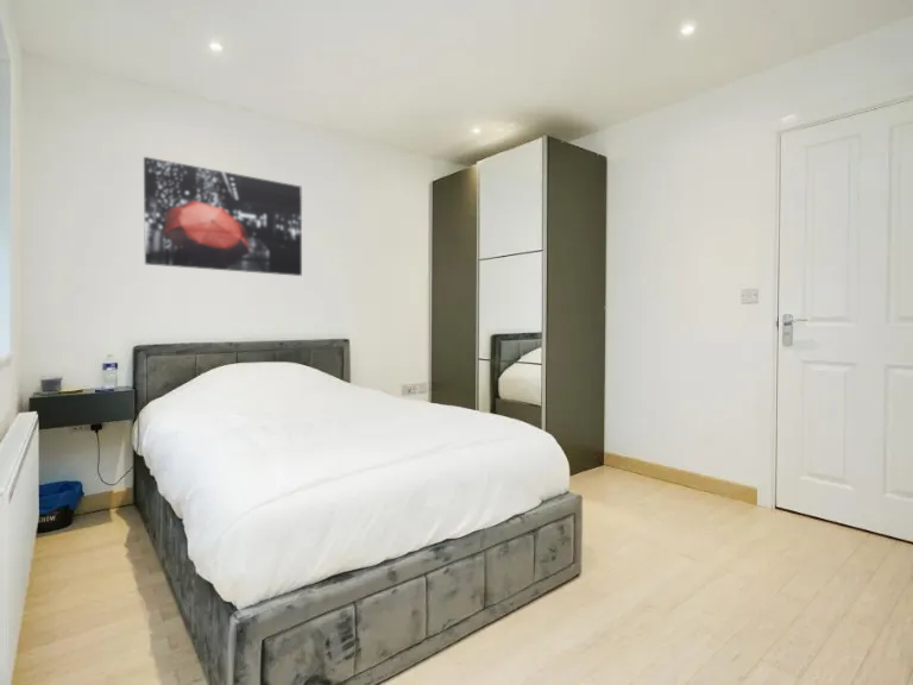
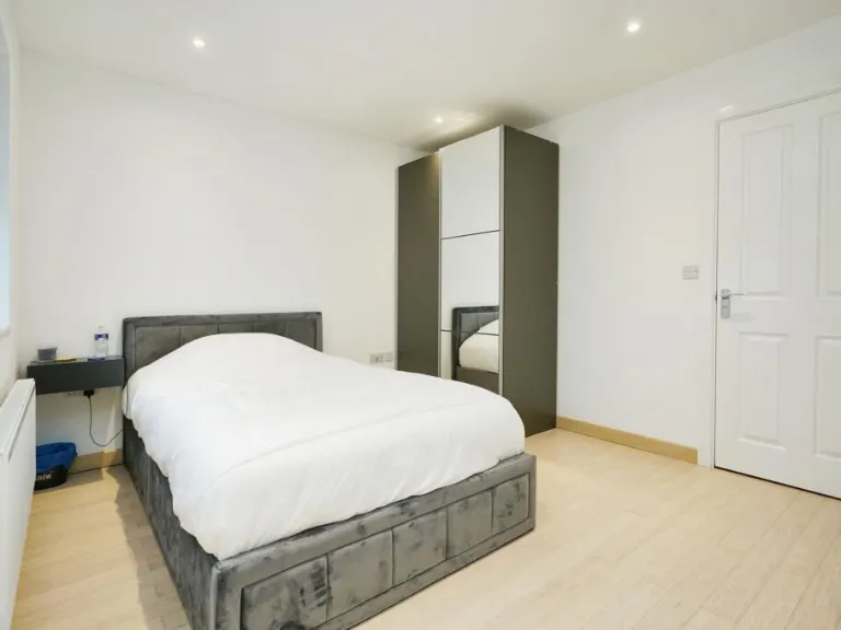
- wall art (229, 221)
